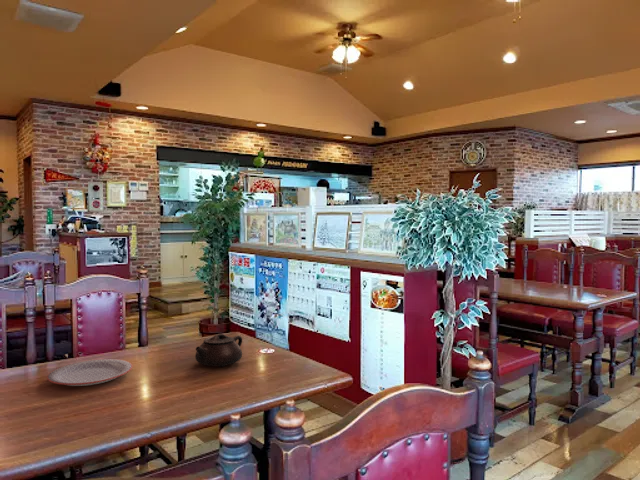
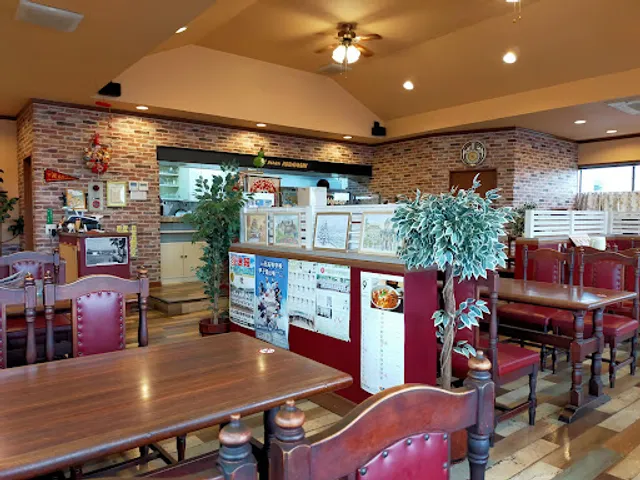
- teapot (220, 348)
- plate (91, 373)
